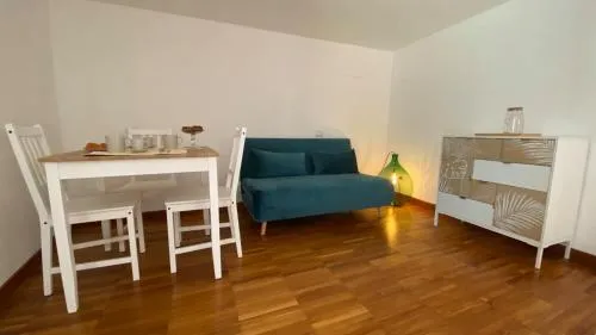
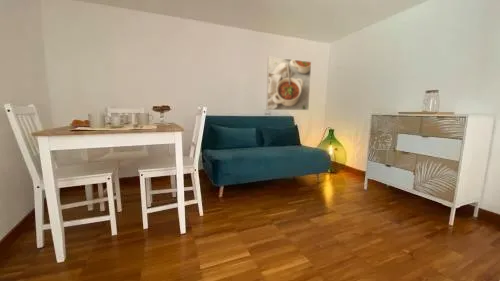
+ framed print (289, 85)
